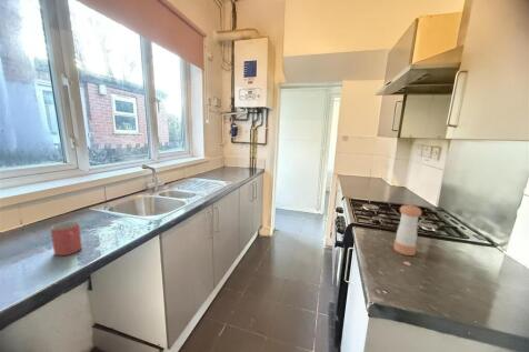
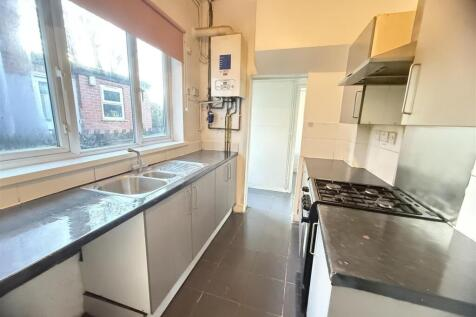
- pepper shaker (407, 228)
- mug (68, 239)
